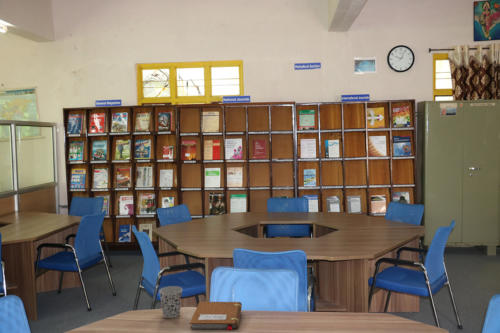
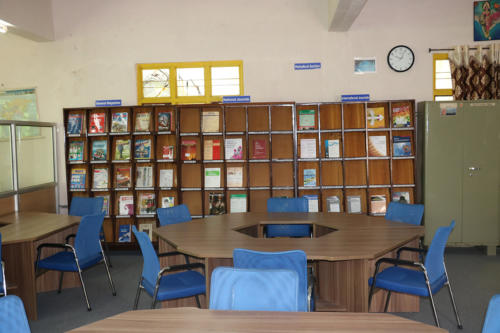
- notebook (217, 316)
- cup (171, 302)
